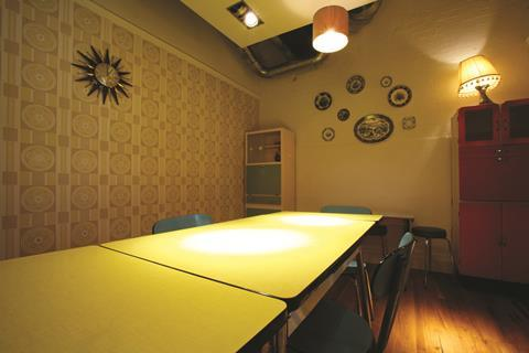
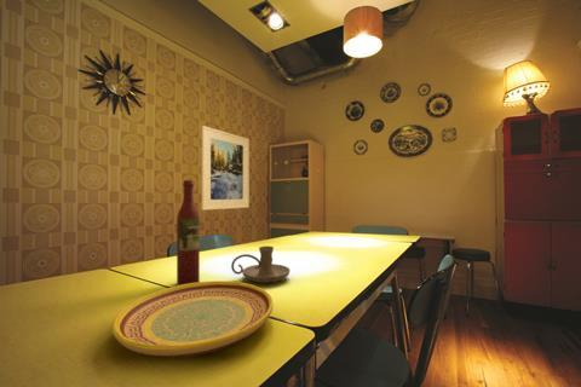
+ plate (200, 313)
+ wine bottle (188, 231)
+ candle holder (260, 262)
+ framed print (228, 171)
